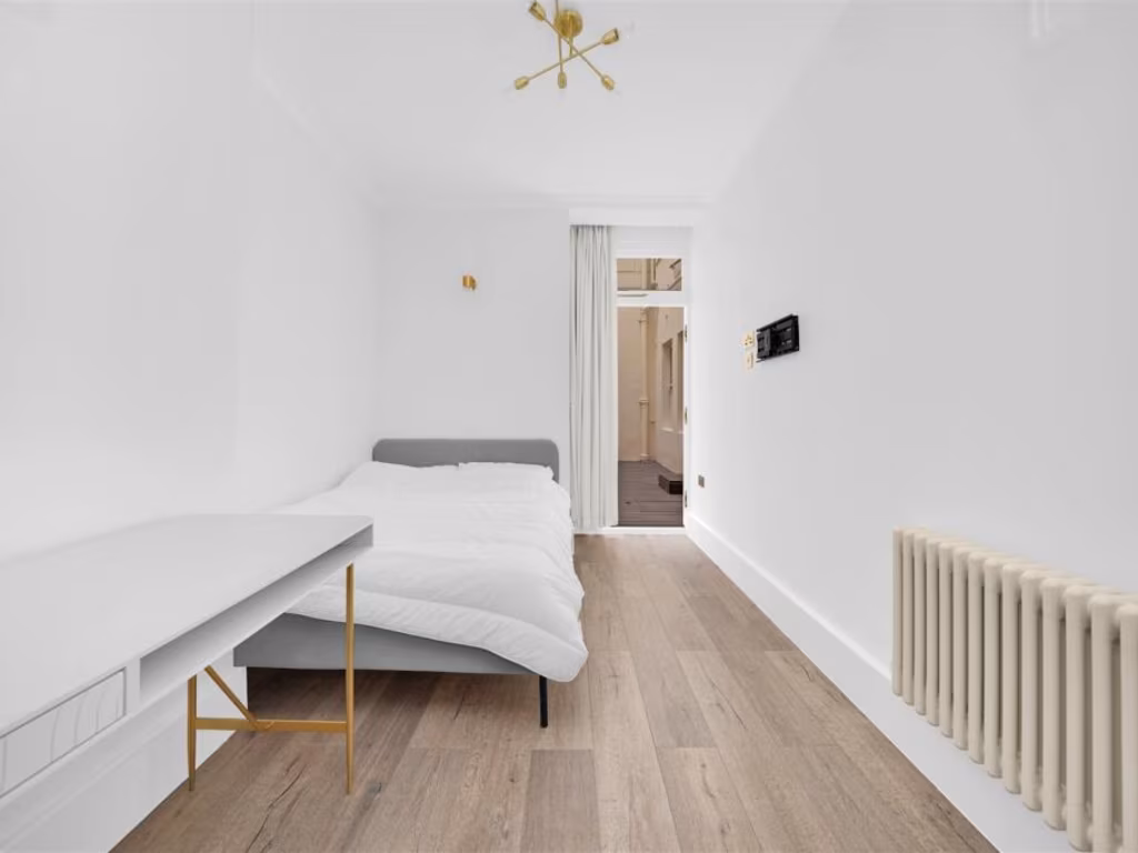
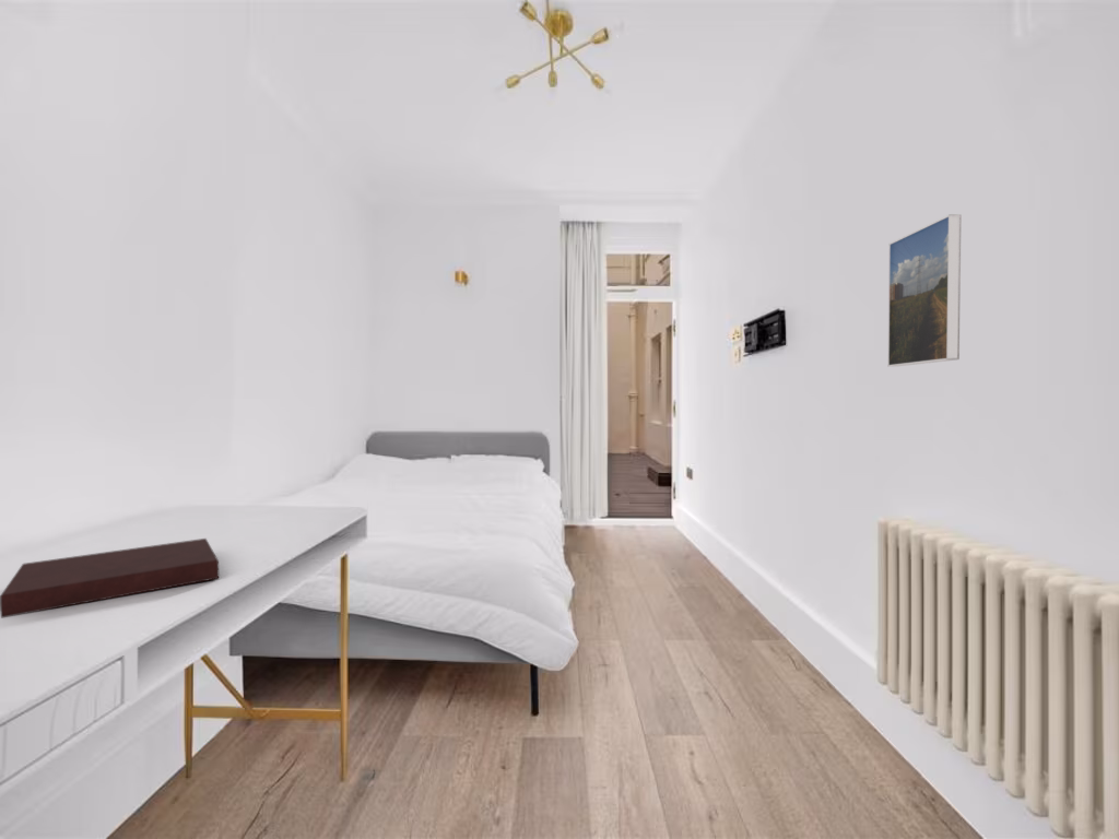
+ notebook (121, 570)
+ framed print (921, 296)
